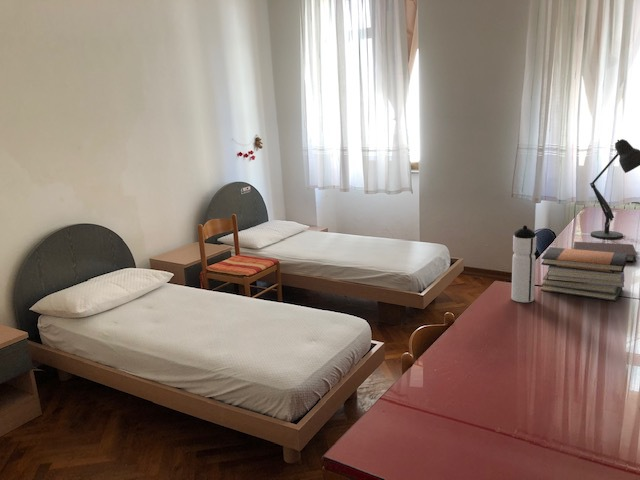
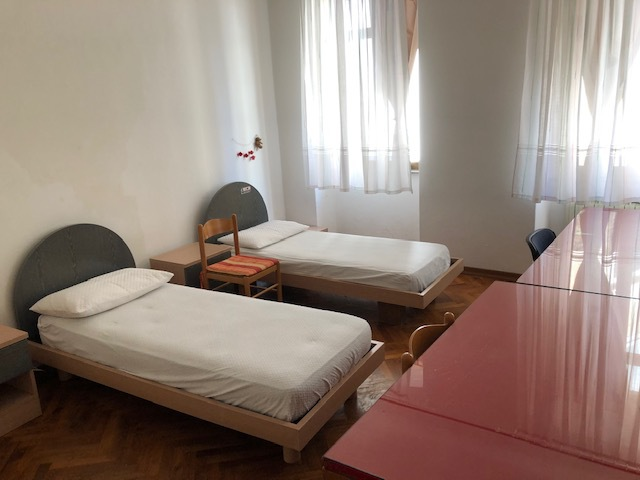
- book stack (583, 272)
- desk lamp (602, 196)
- notebook (603, 250)
- water bottle (523, 263)
